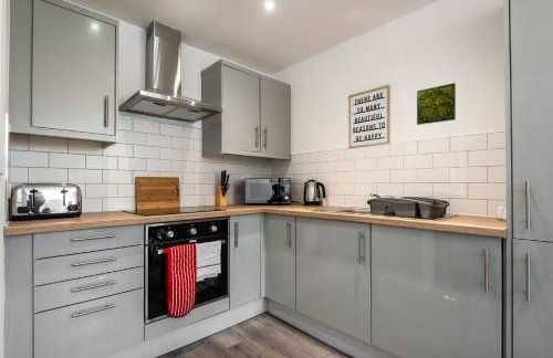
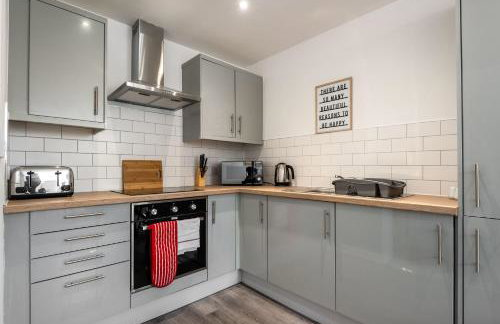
- decorative tile (435, 104)
